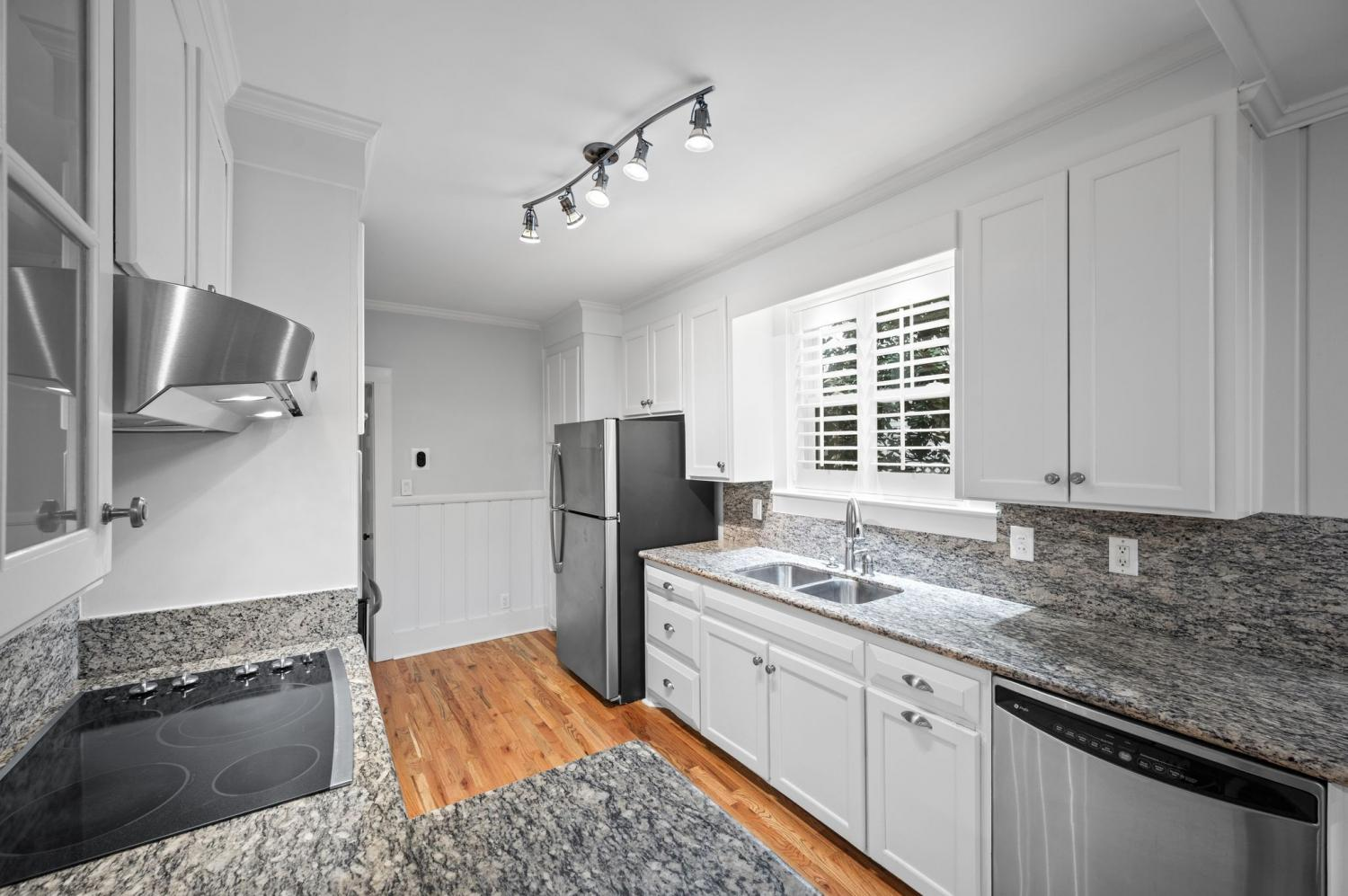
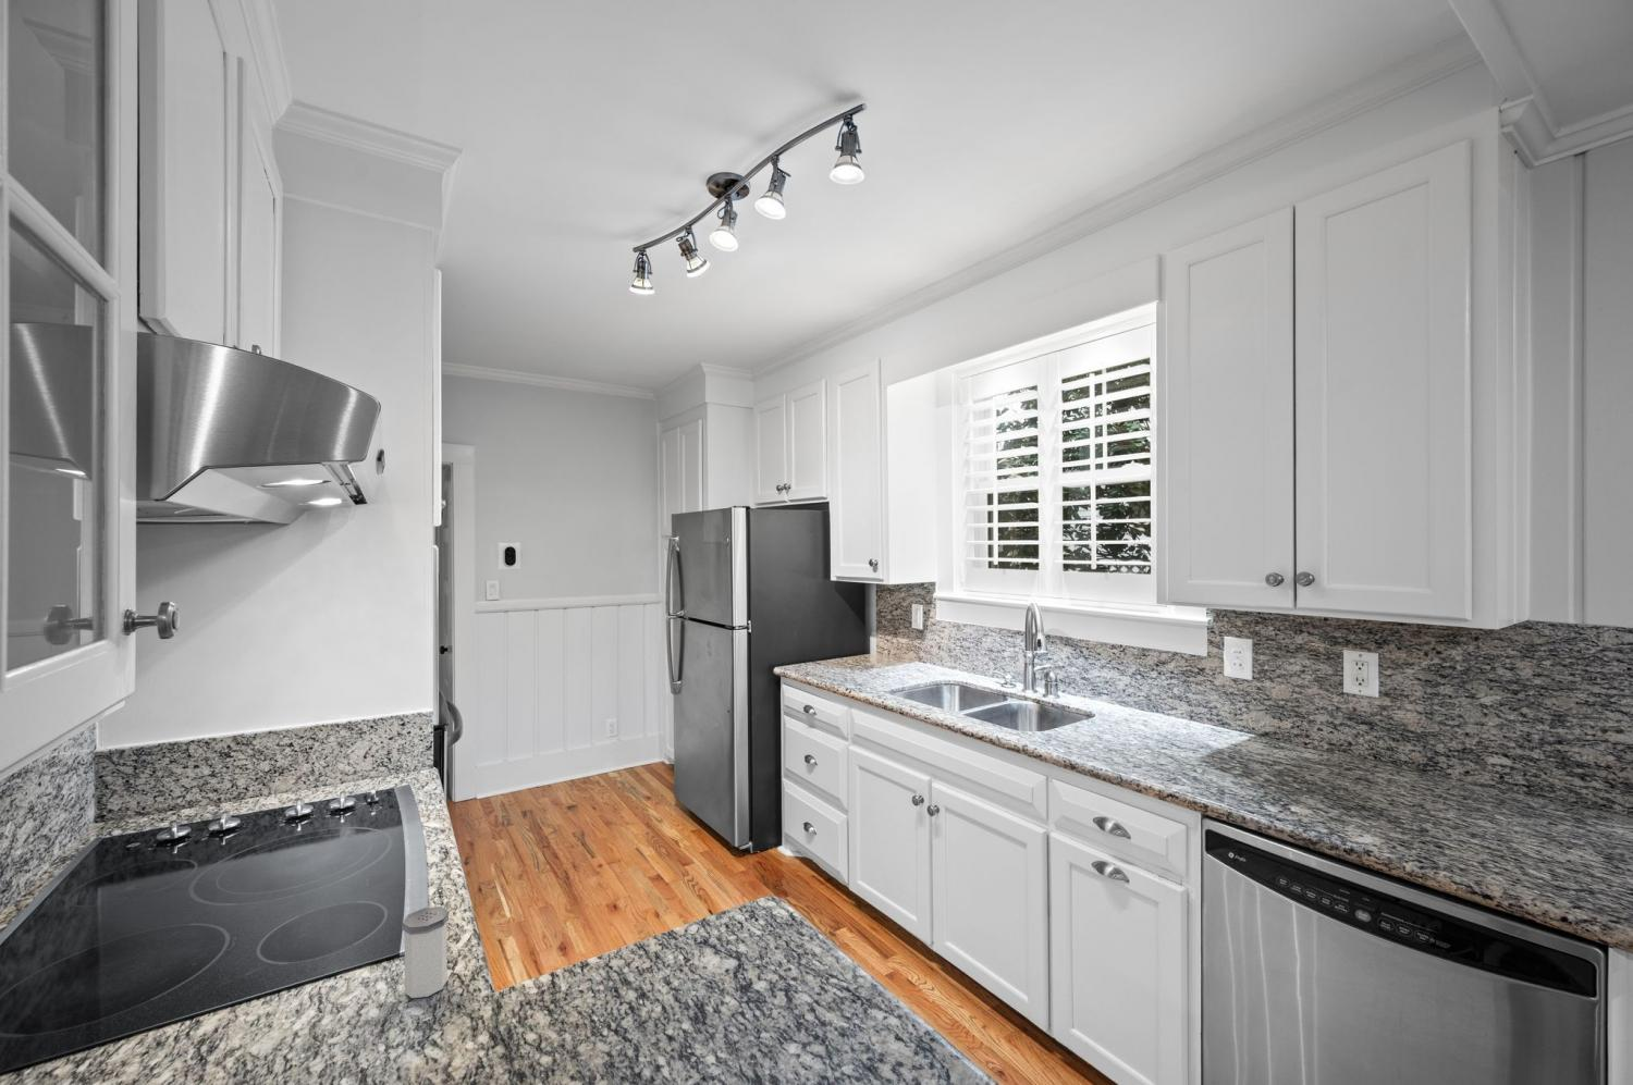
+ salt shaker (425, 951)
